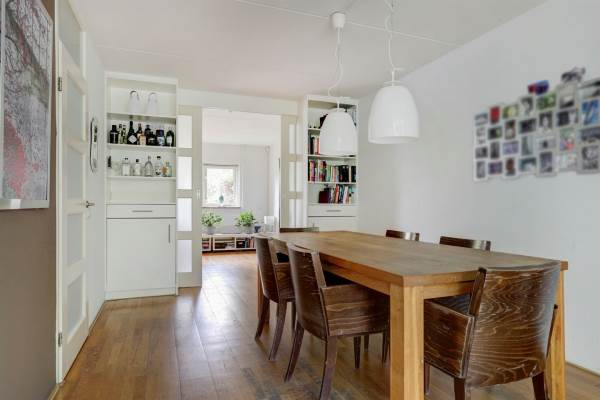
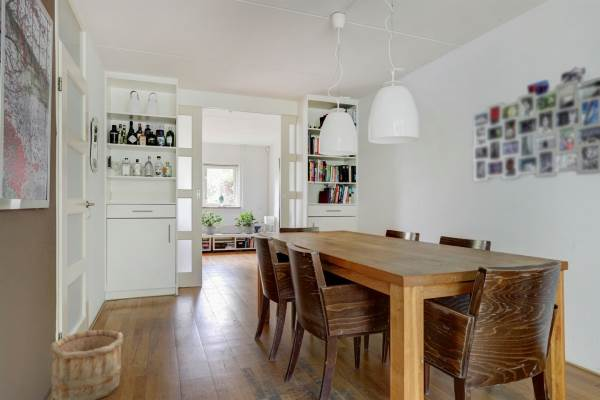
+ wooden bucket (87, 364)
